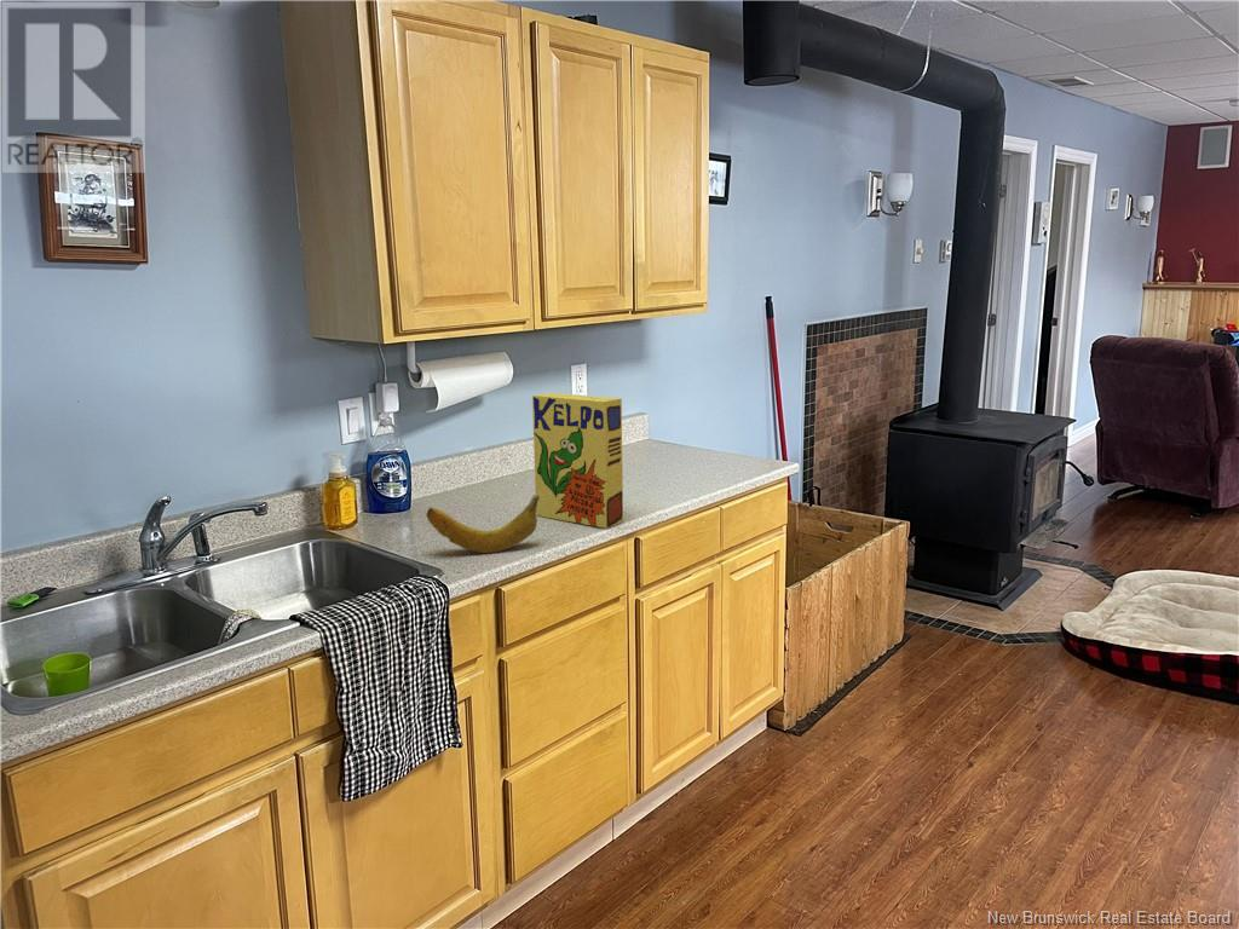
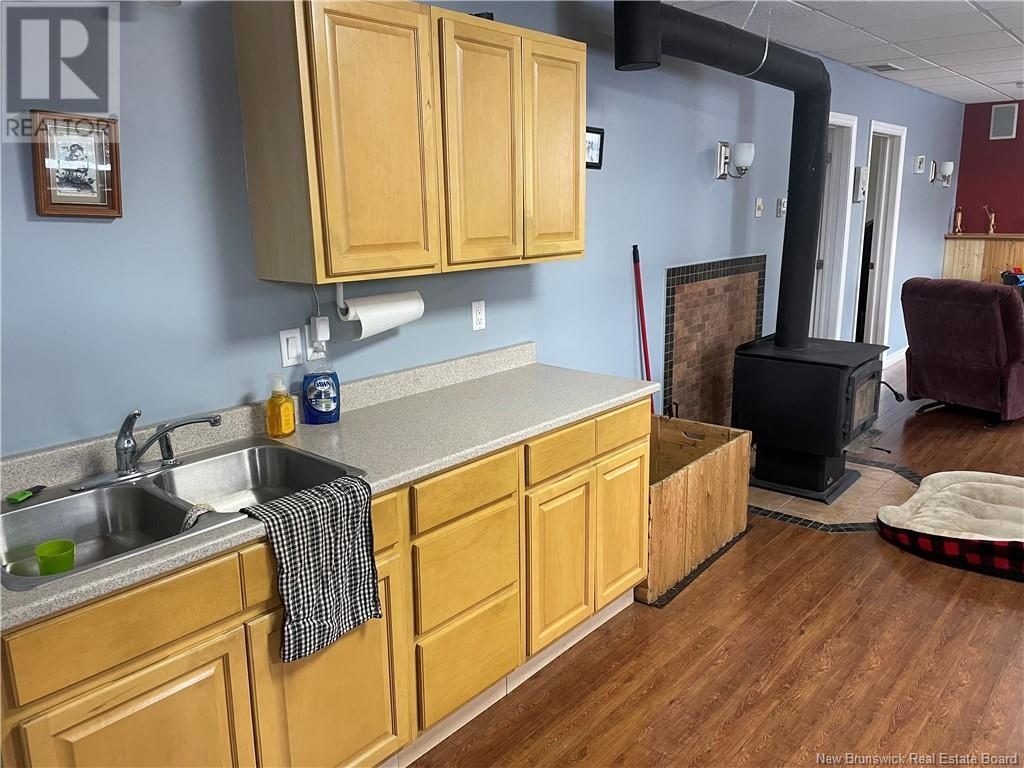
- fruit (480, 530)
- cereal box (577, 458)
